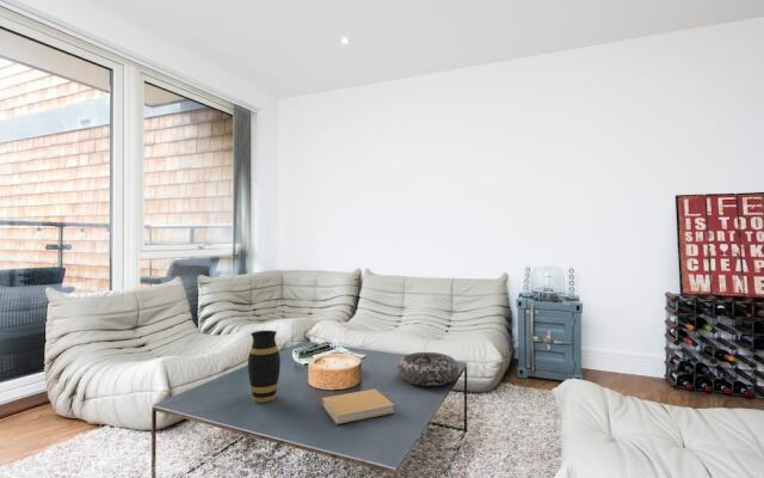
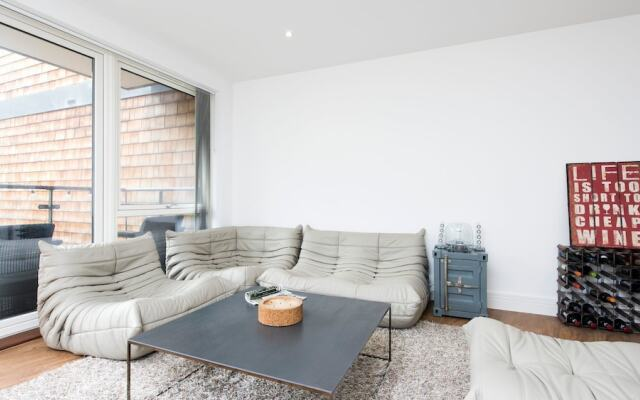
- decorative bowl (427, 368)
- book (357, 404)
- vase (264, 364)
